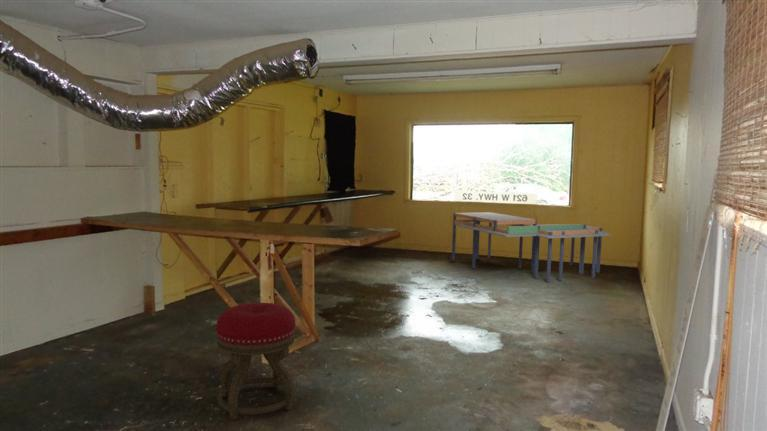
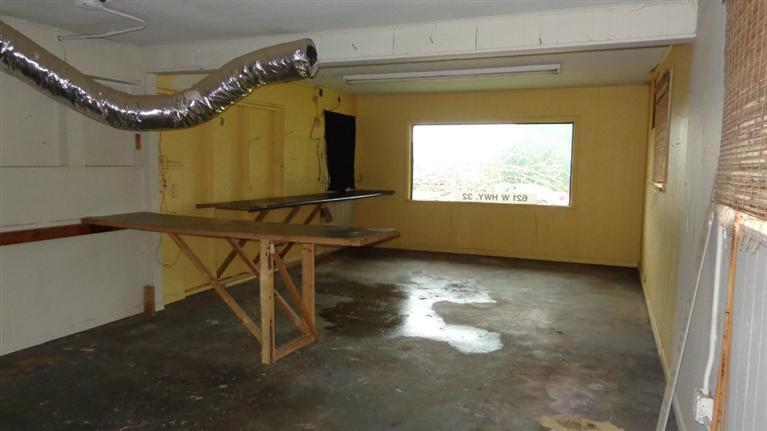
- workbench (522, 244)
- stool (256, 354)
